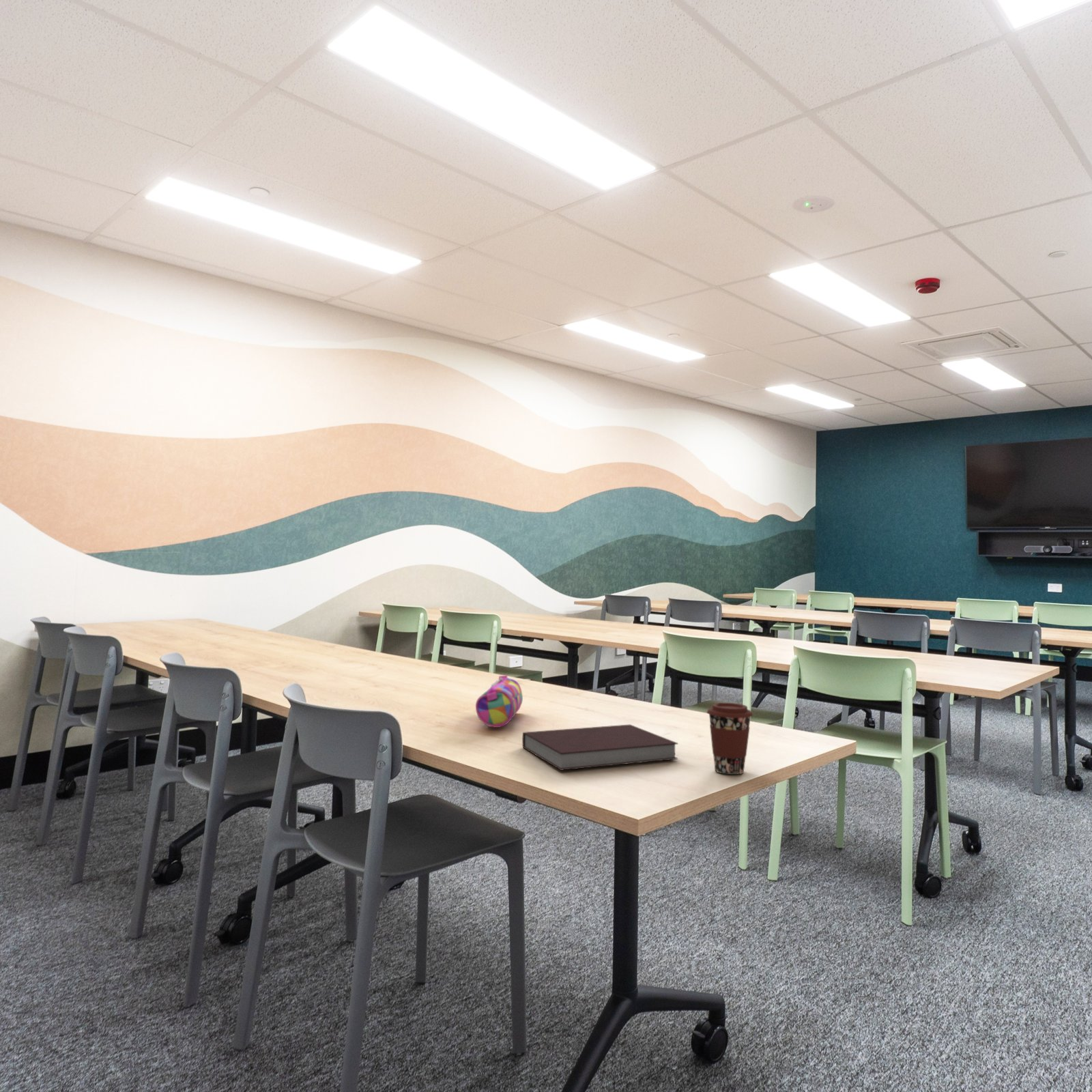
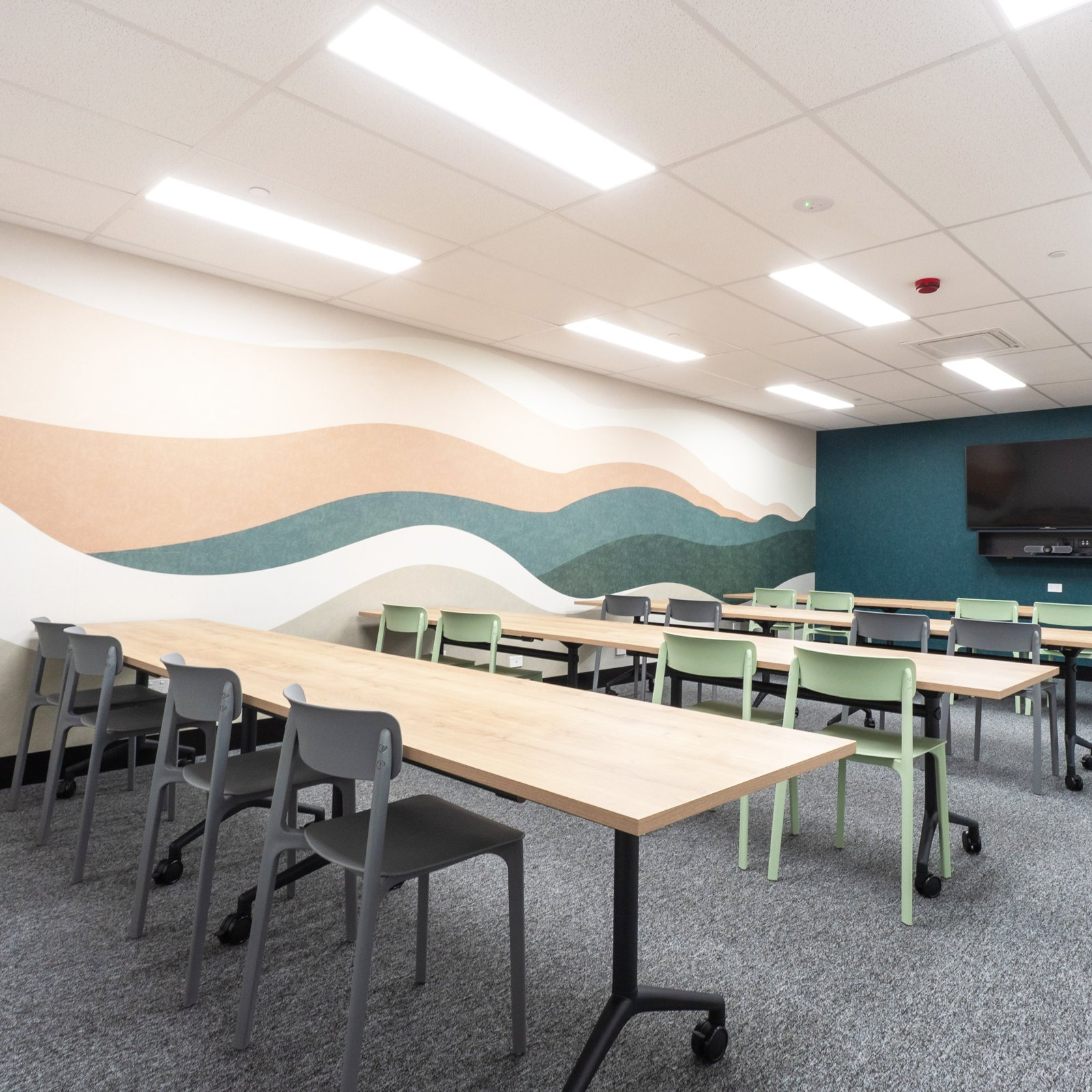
- pencil case (500, 700)
- coffee cup (729, 738)
- notebook (598, 745)
